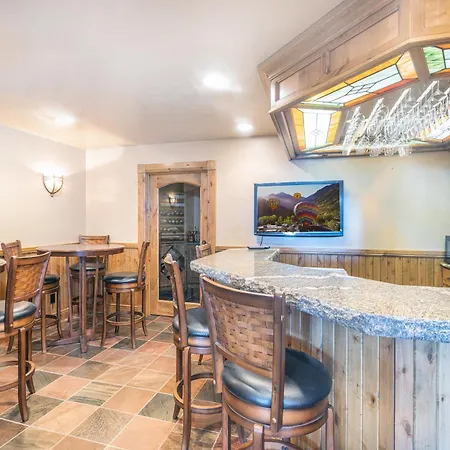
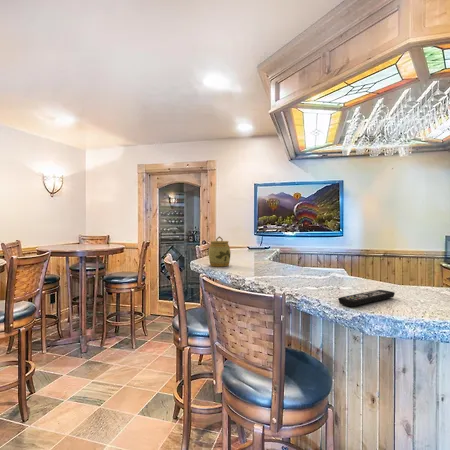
+ remote control (367, 297)
+ jar (219, 250)
